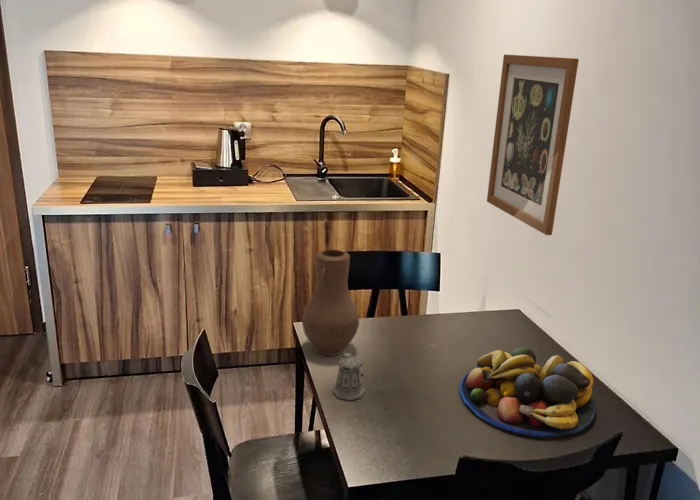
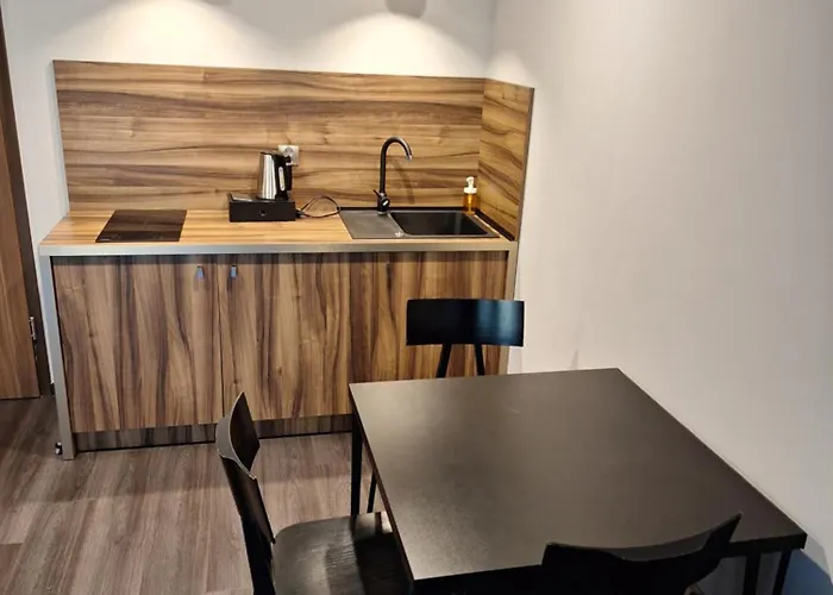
- pepper shaker (350, 376)
- vase (331, 302)
- wall art (526, 139)
- fruit bowl (527, 377)
